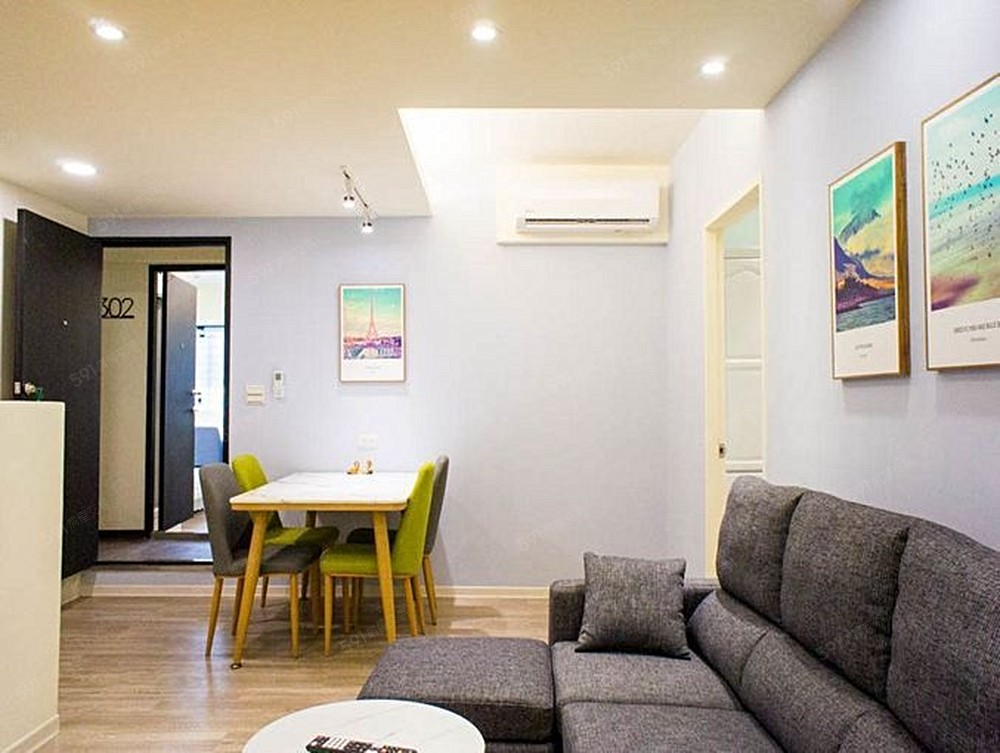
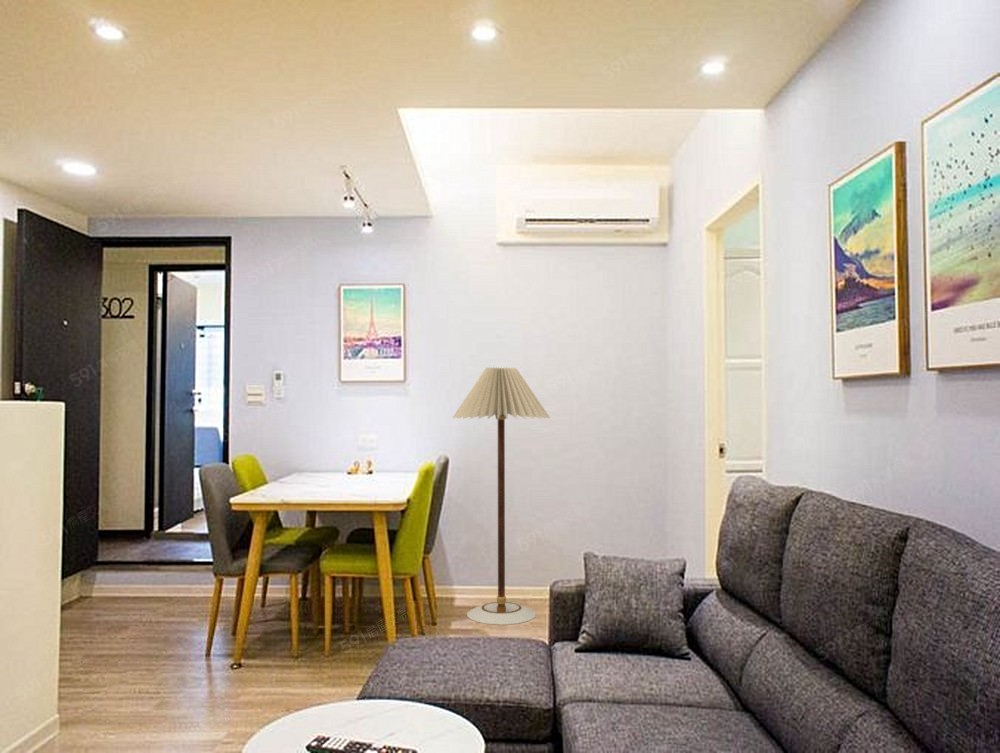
+ floor lamp (501, 490)
